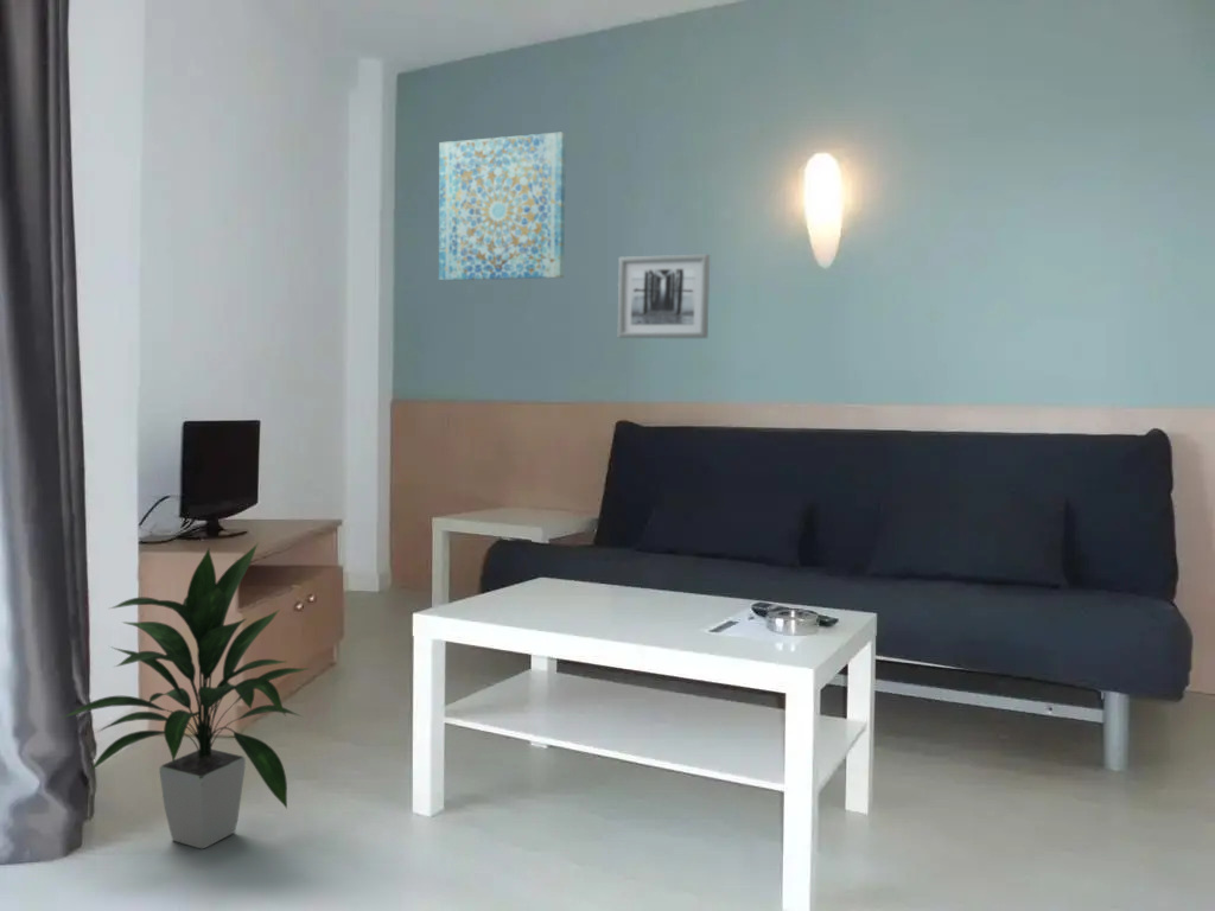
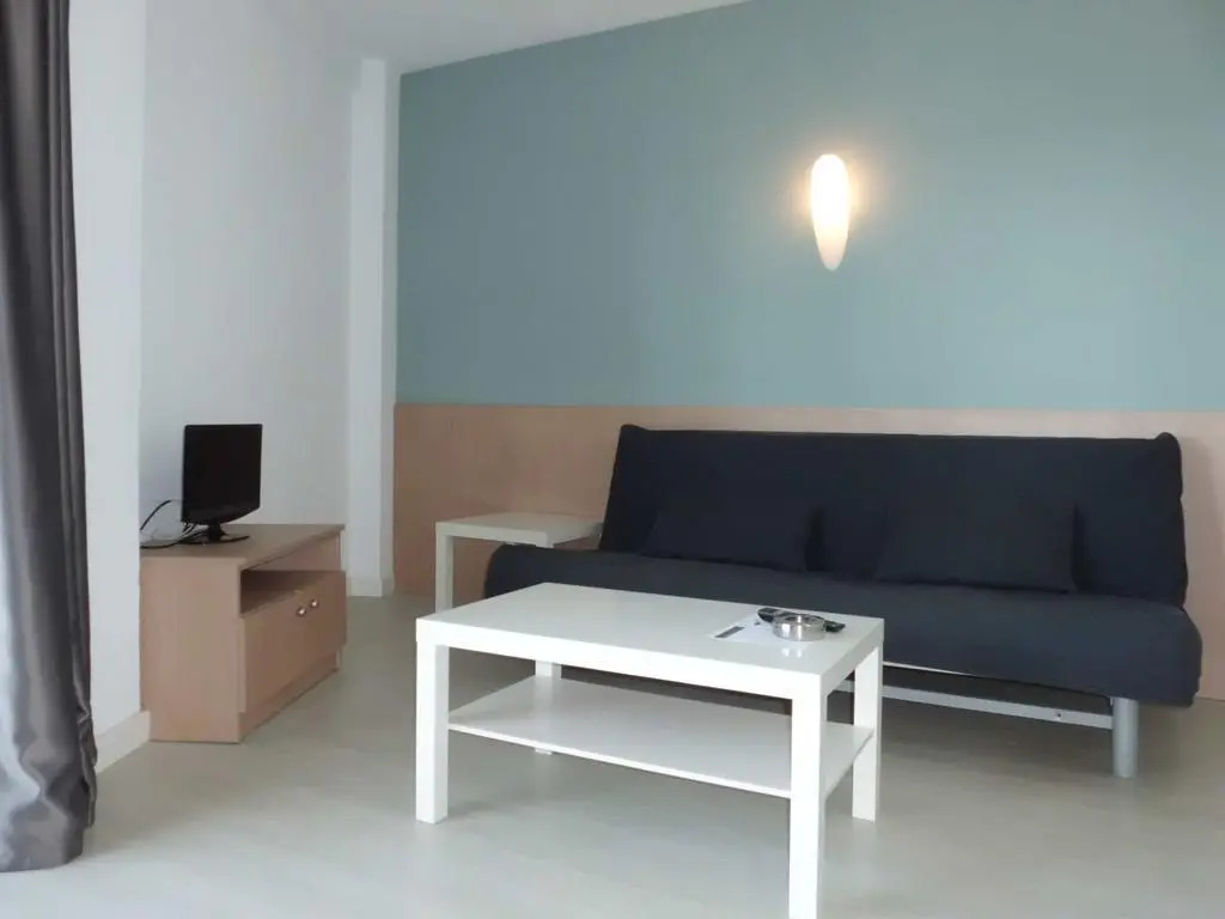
- wall art (500, 209)
- indoor plant (203, 699)
- wall art (662, 297)
